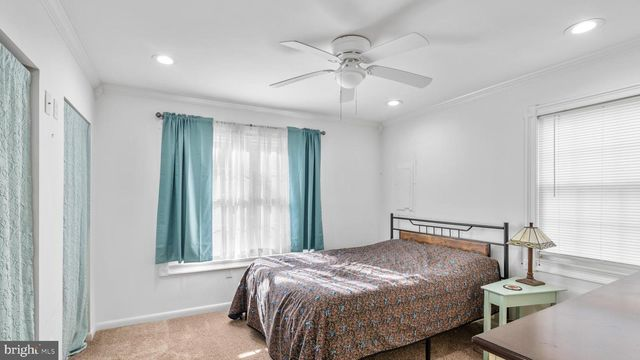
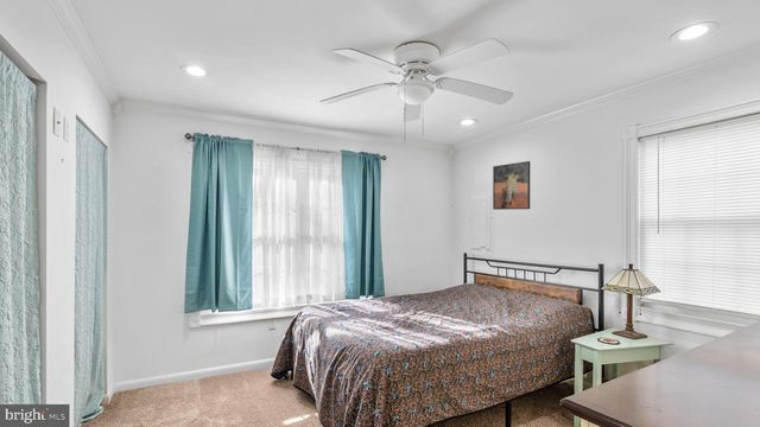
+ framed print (511, 186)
